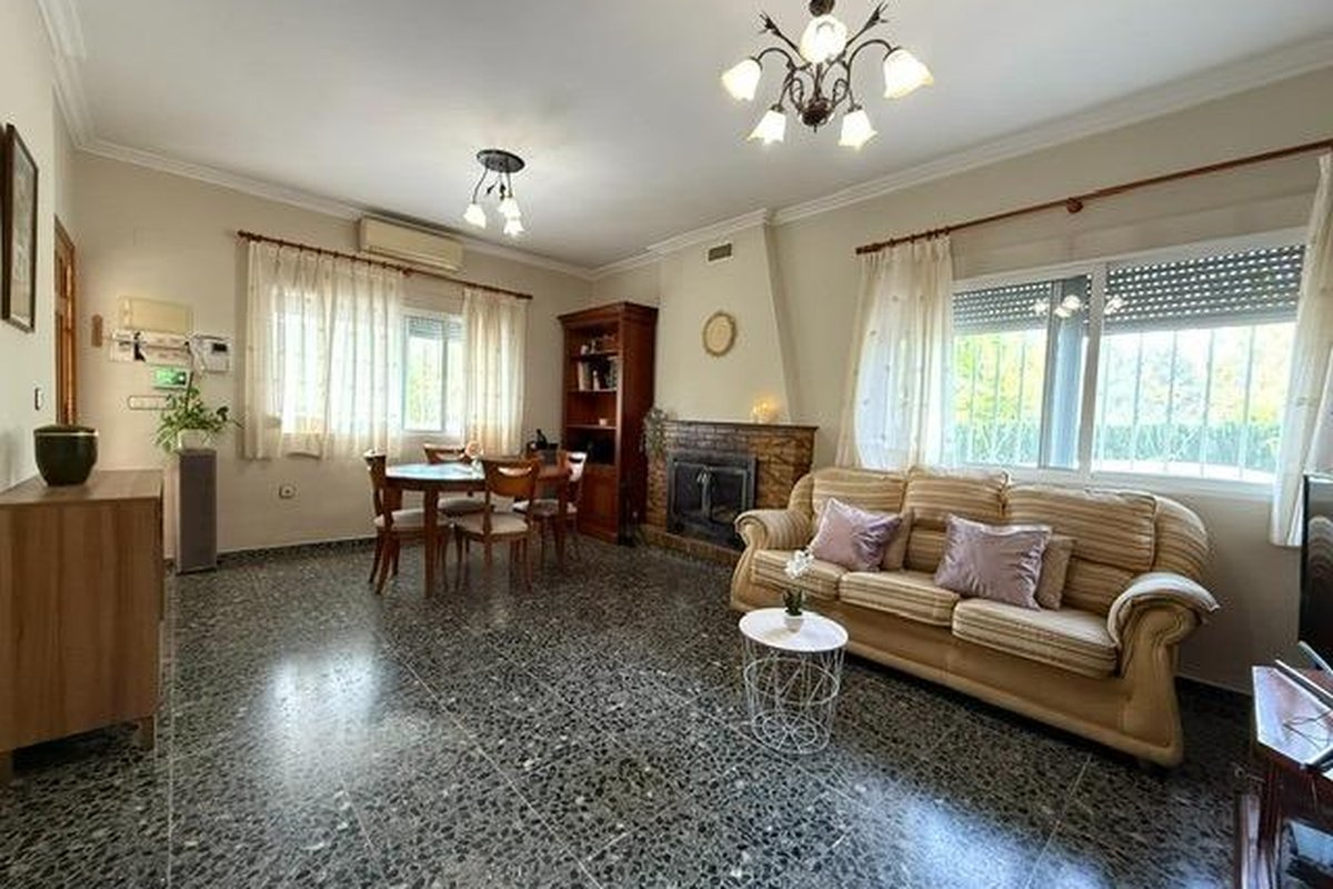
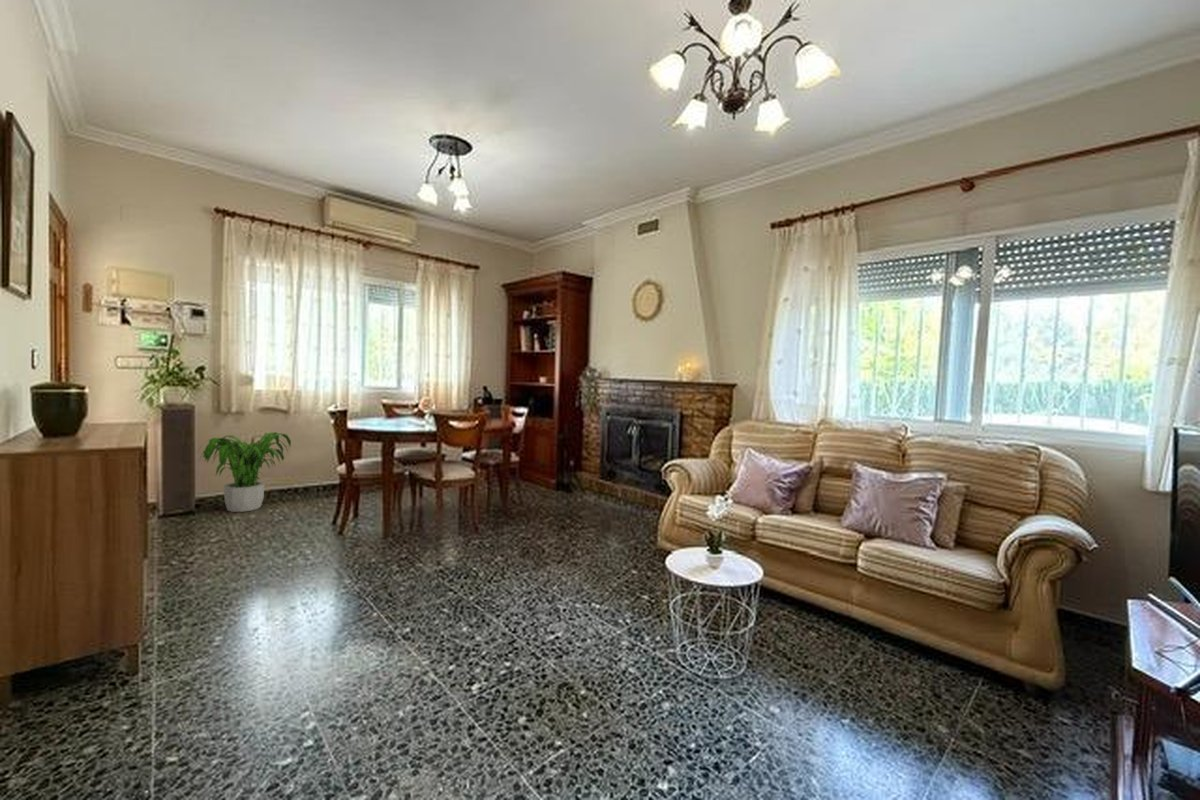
+ potted plant (249, 470)
